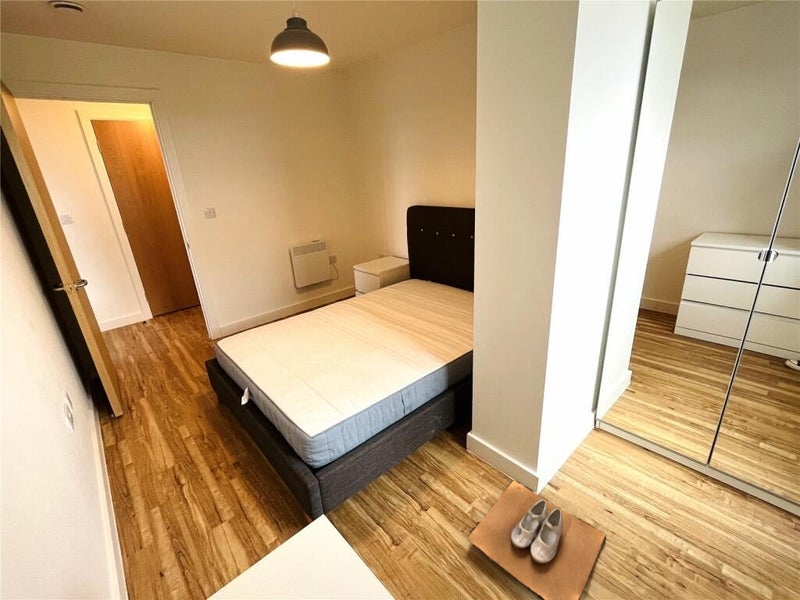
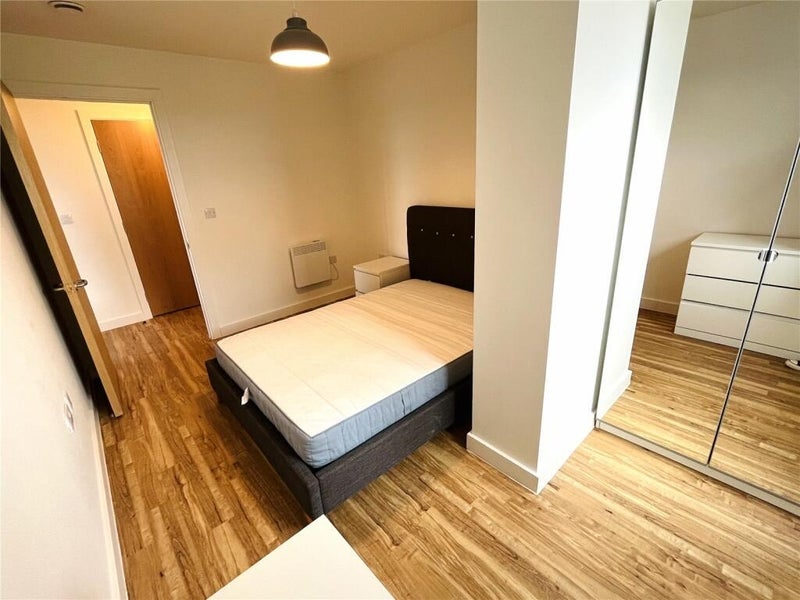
- shoe (537, 531)
